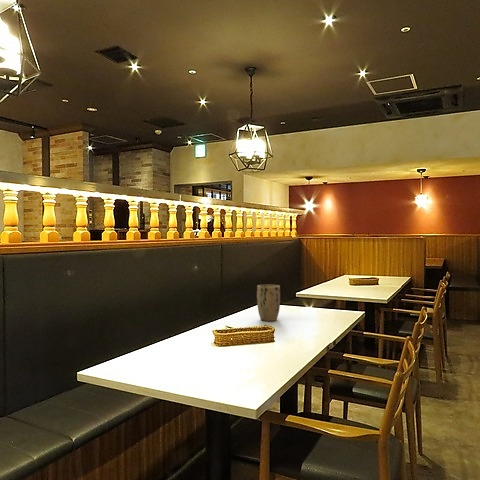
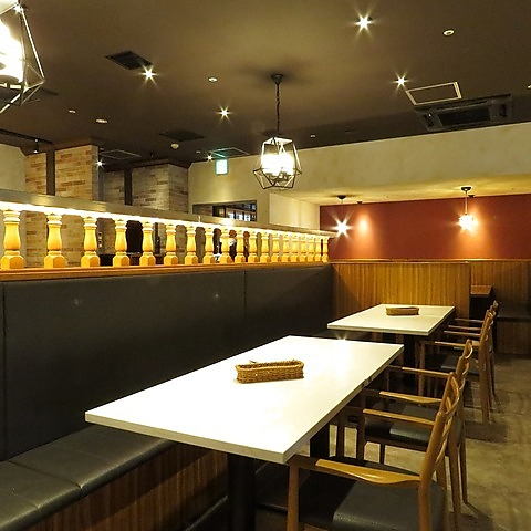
- plant pot (268, 302)
